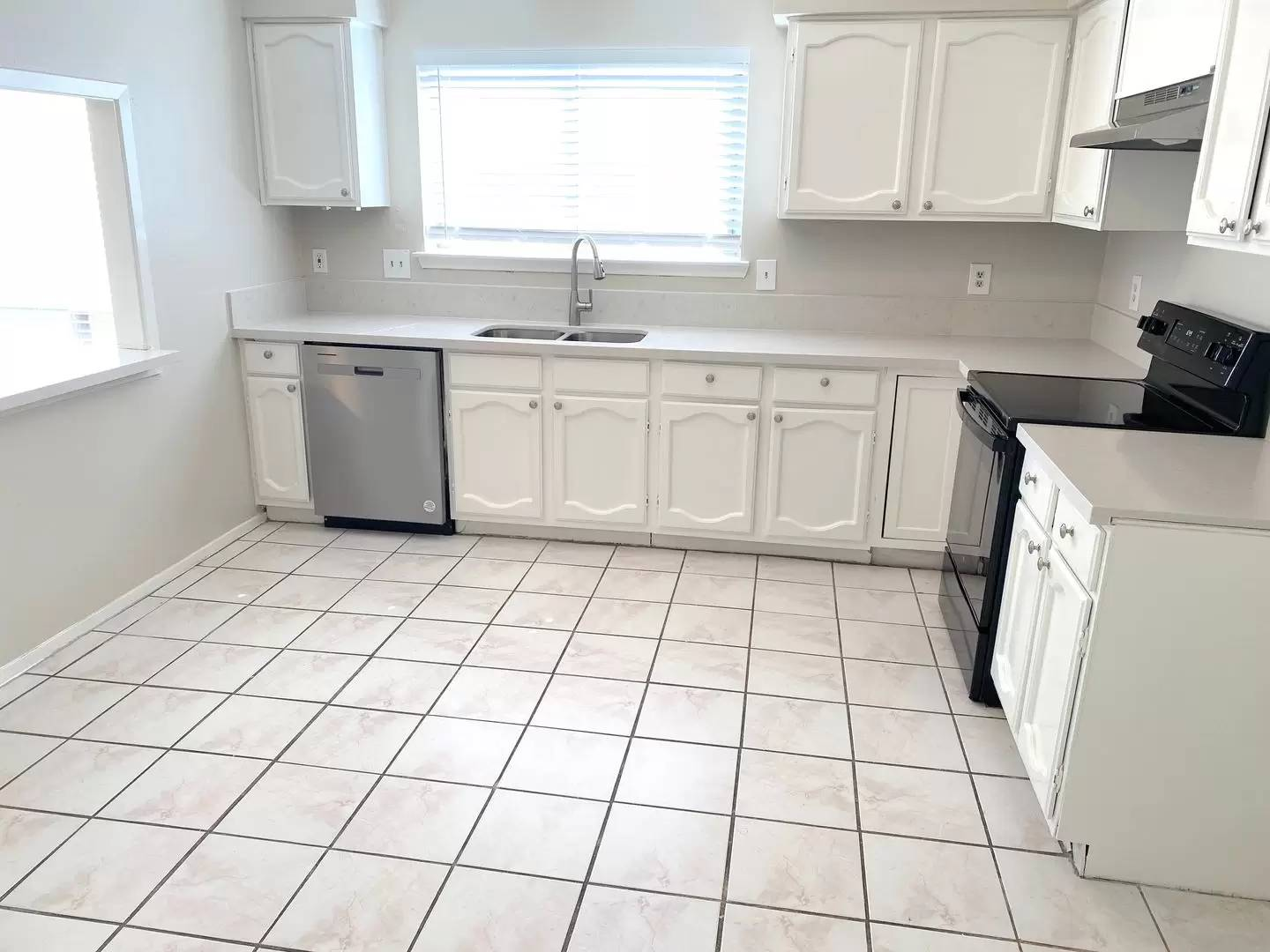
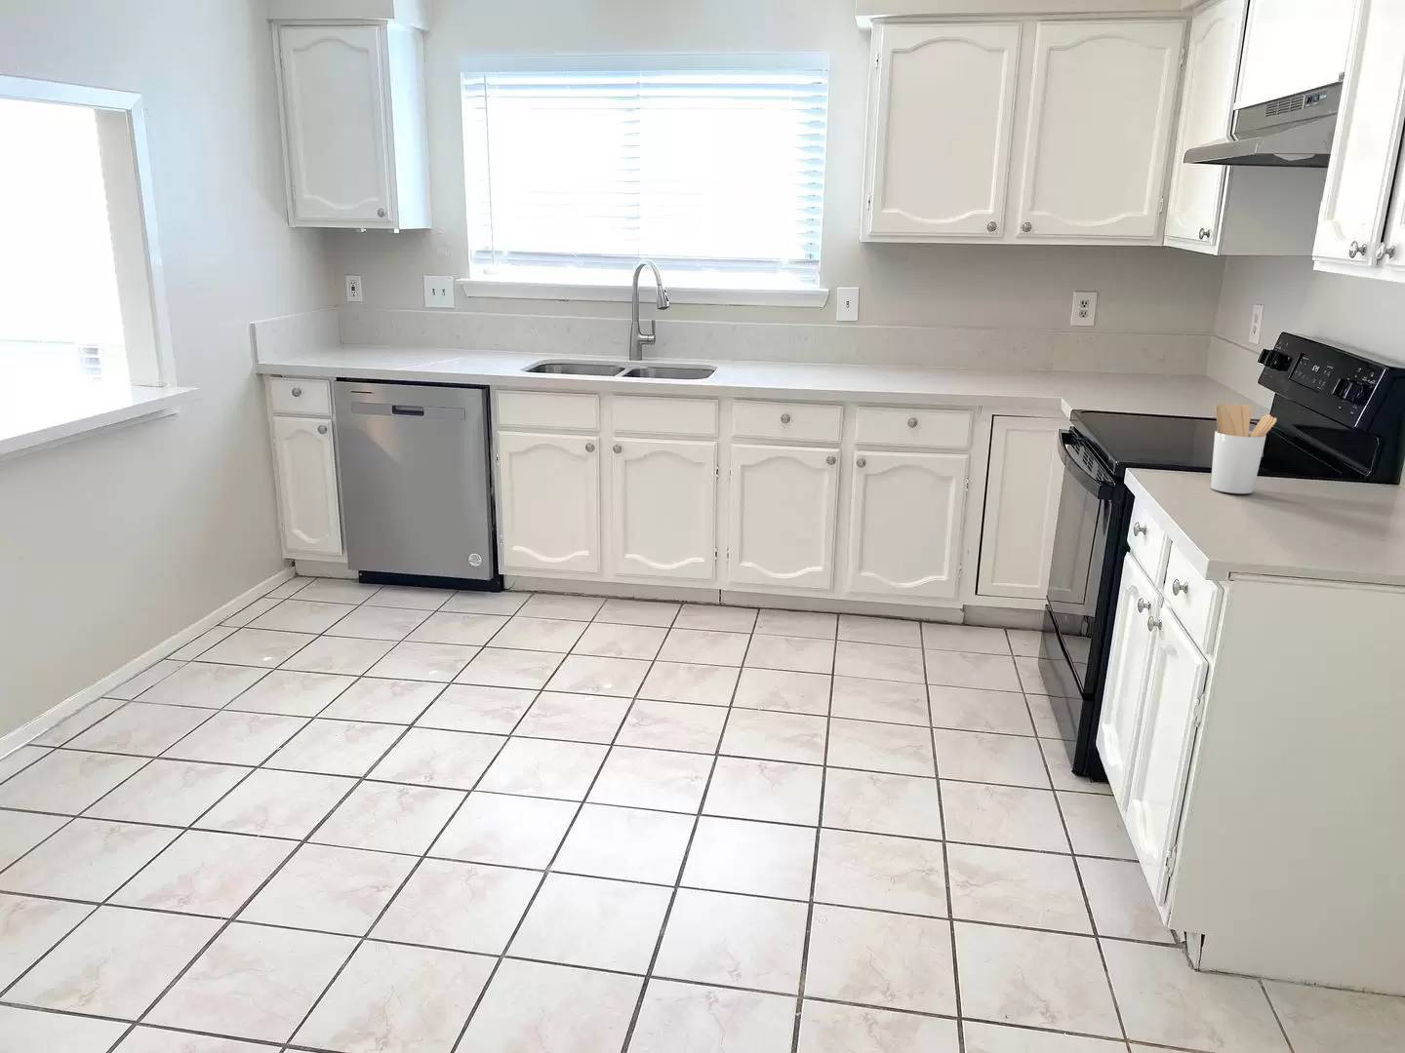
+ utensil holder (1235, 446)
